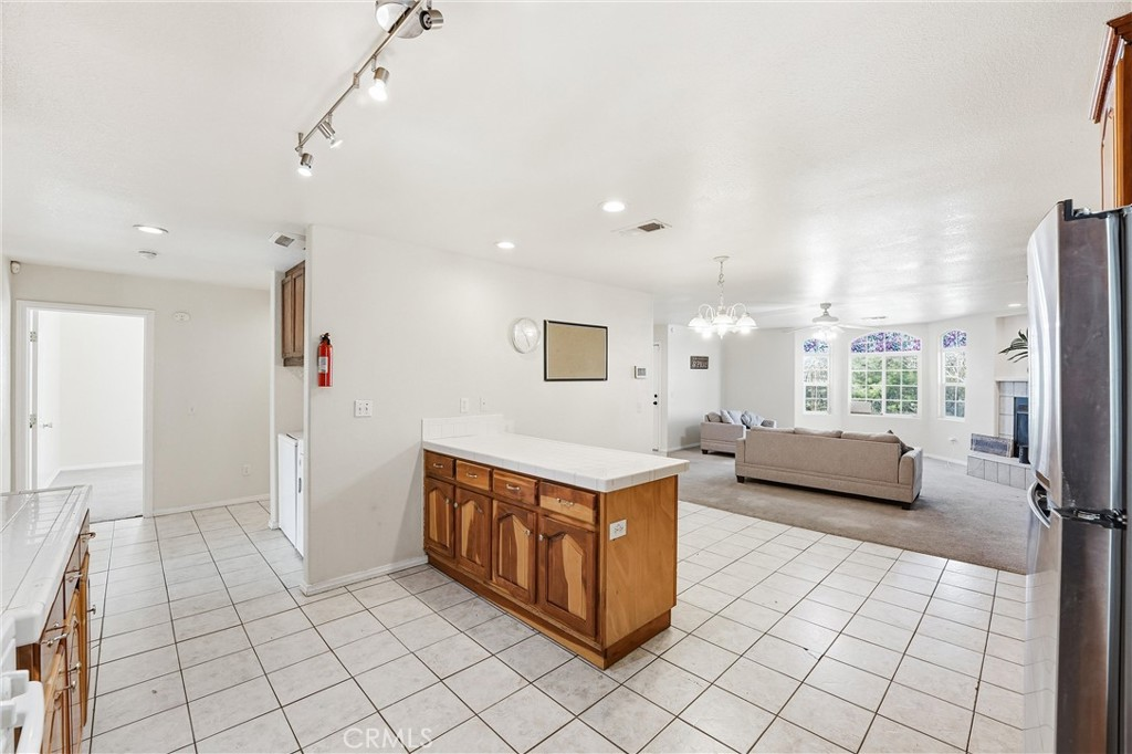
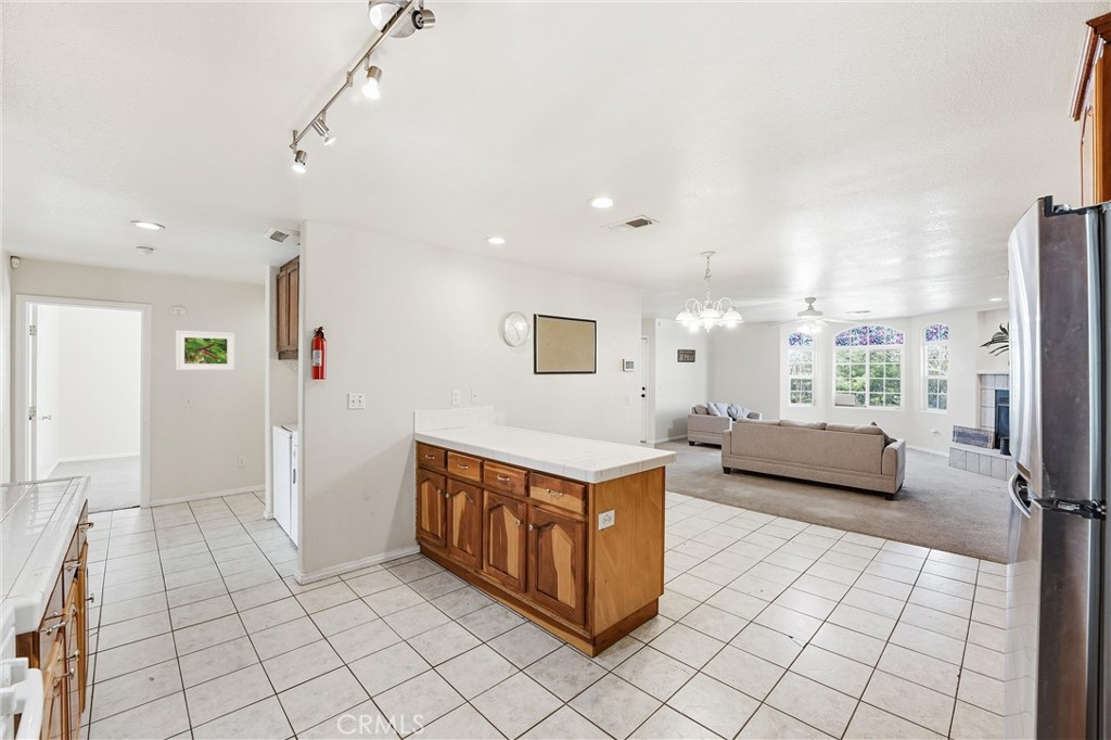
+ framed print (206, 350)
